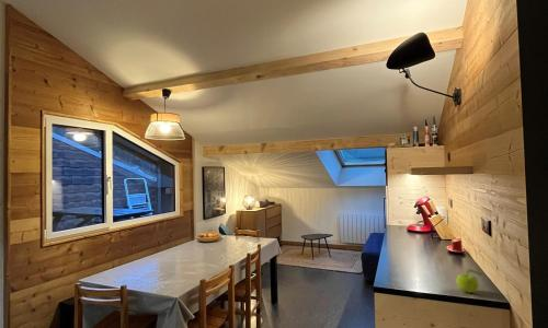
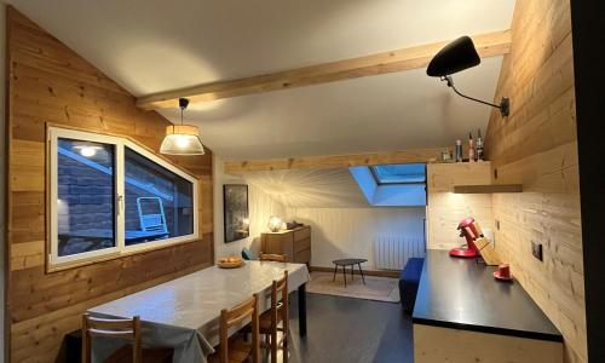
- fruit (471, 280)
